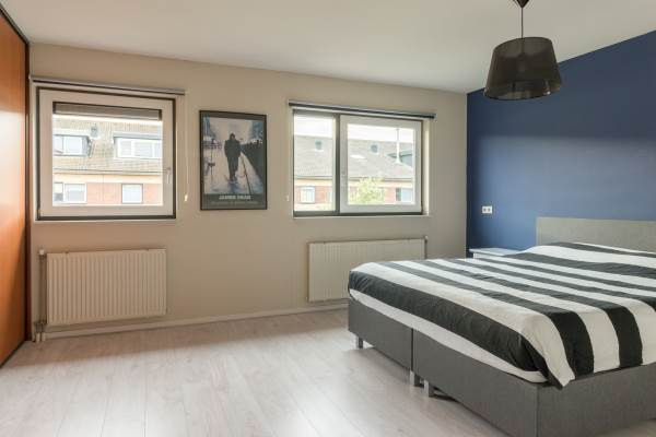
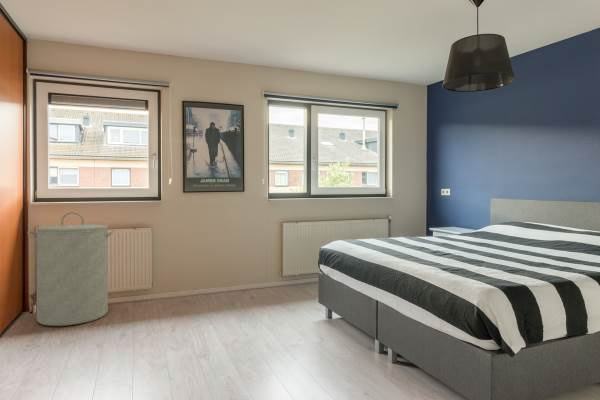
+ laundry hamper (73, 264)
